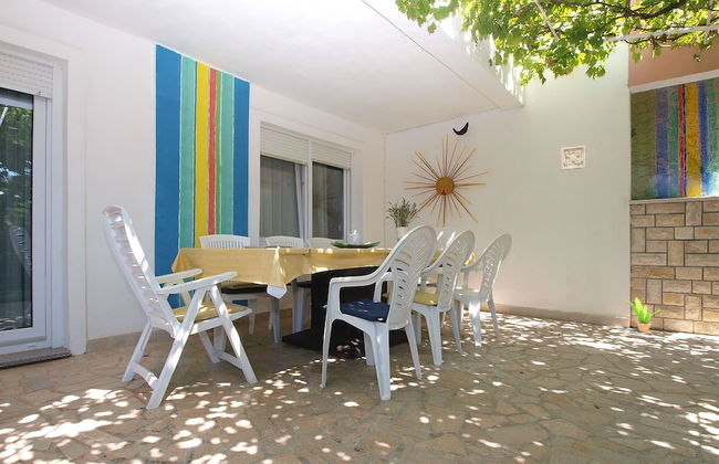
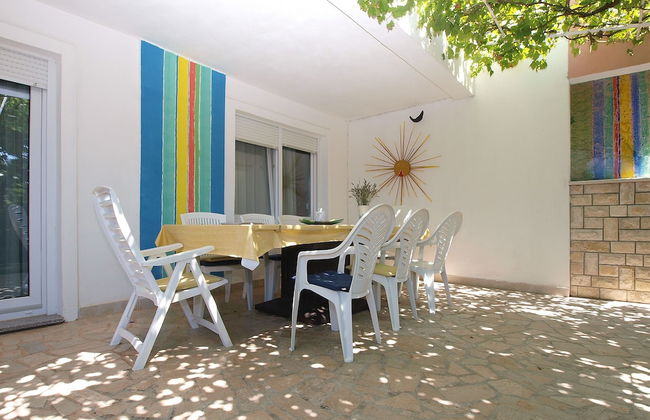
- wall ornament (573, 158)
- potted plant (644, 315)
